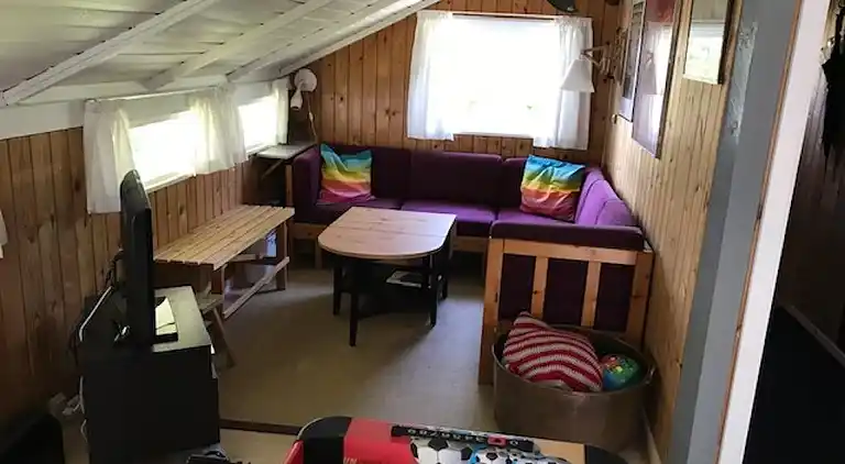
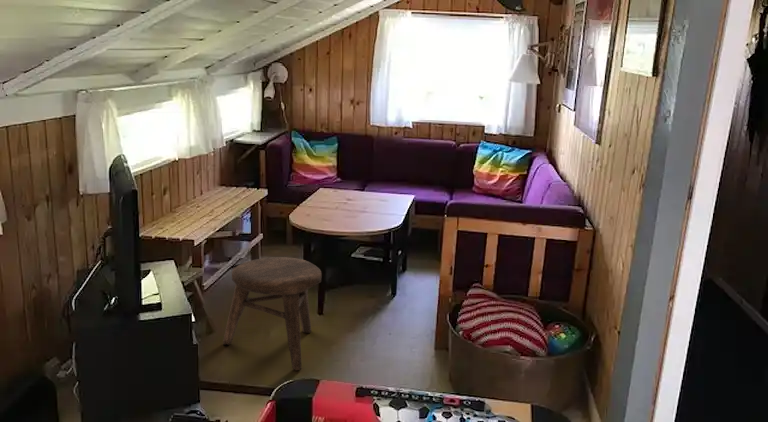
+ stool (277, 310)
